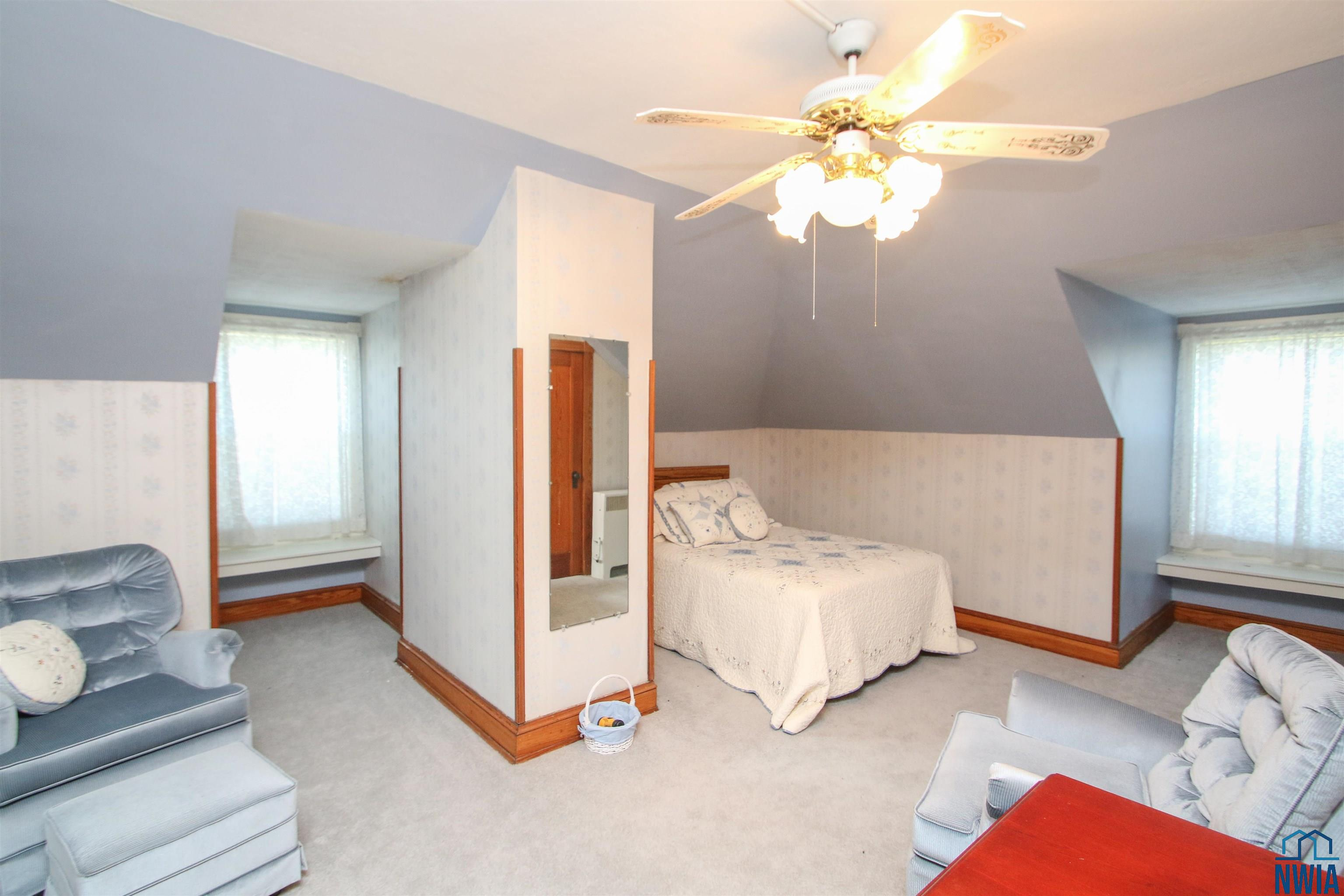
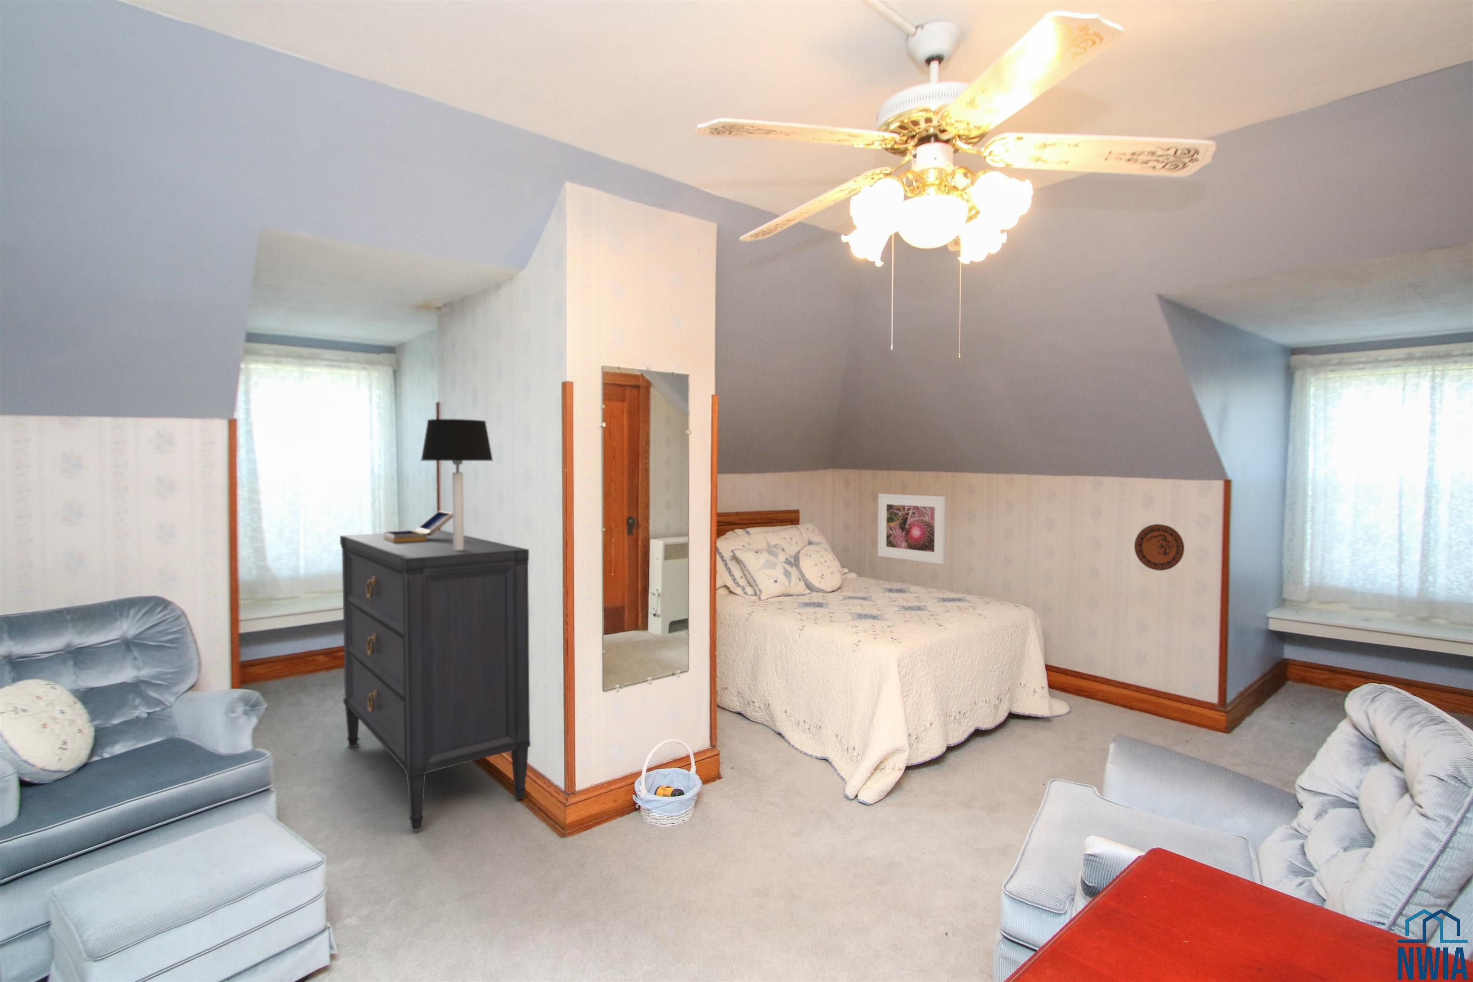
+ table lamp (457, 484)
+ jewelry box (419, 526)
+ decorative plate (1158, 547)
+ dresser (426, 656)
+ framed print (910, 527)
